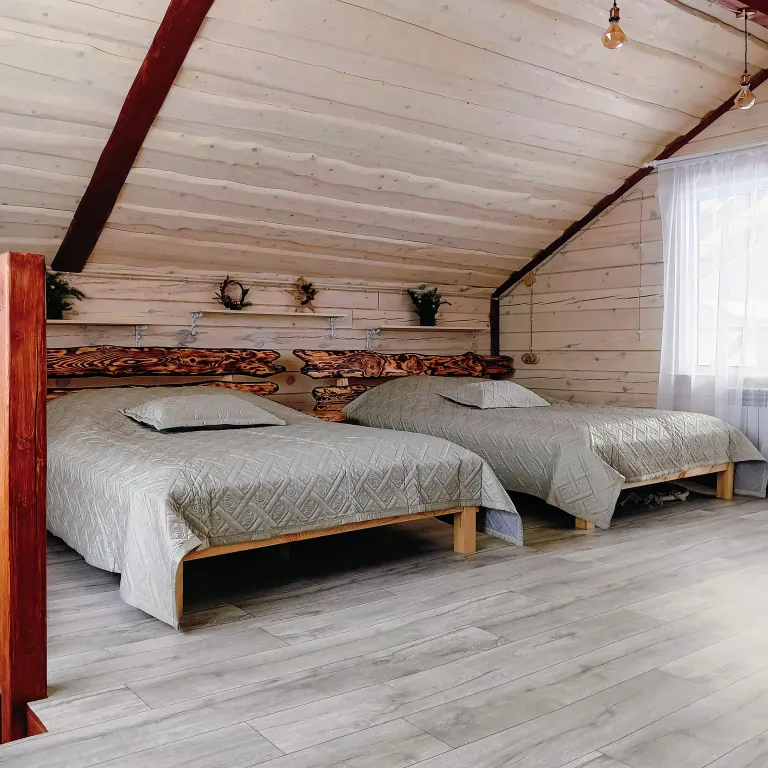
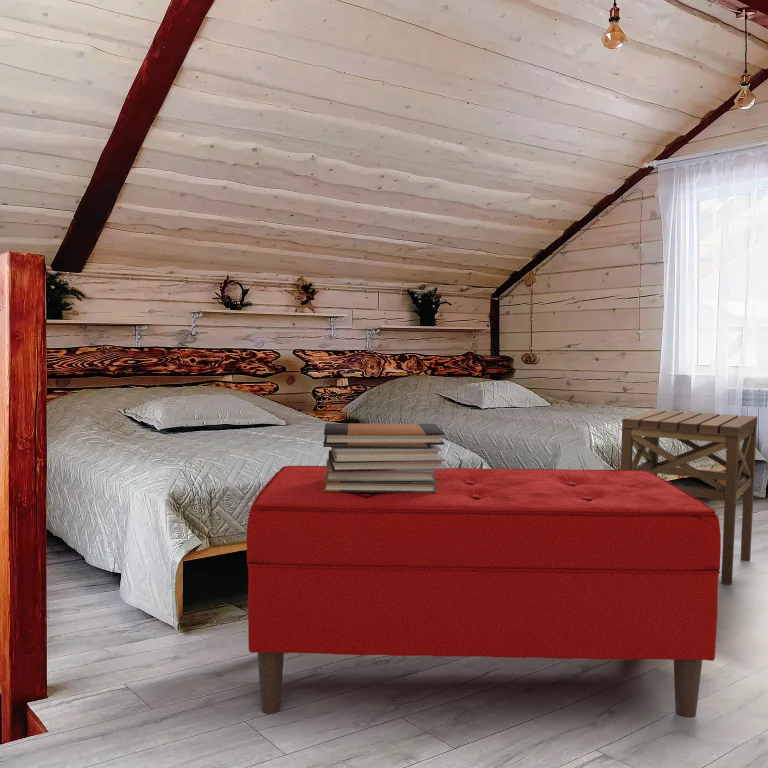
+ book stack (382, 456)
+ bench (471, 581)
+ side table (688, 491)
